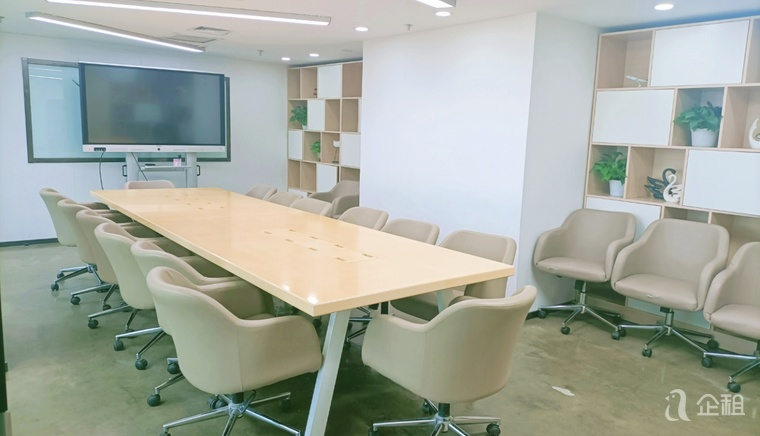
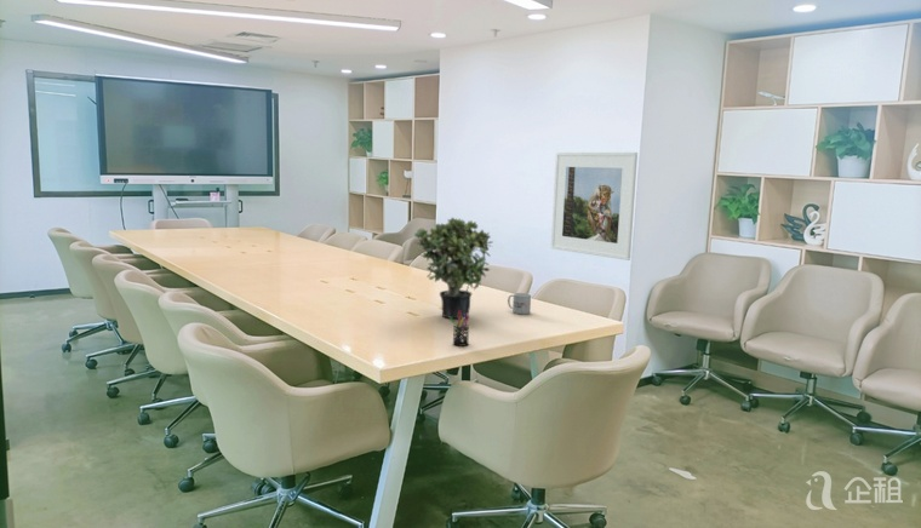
+ mug (517, 303)
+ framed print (590, 203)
+ pen holder (458, 327)
+ potted plant (450, 266)
